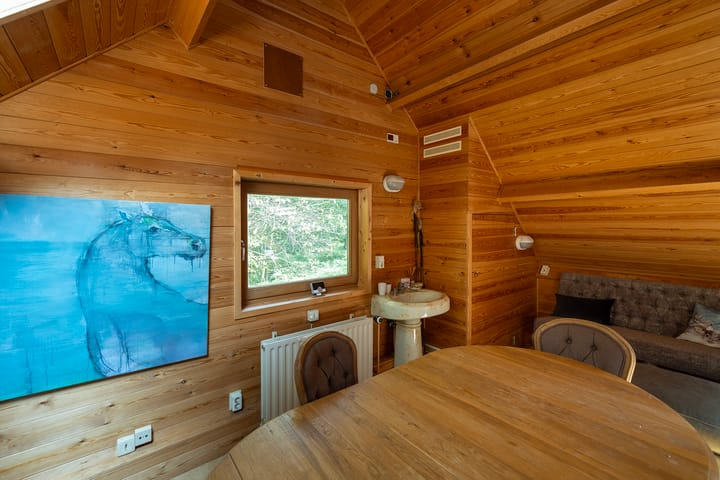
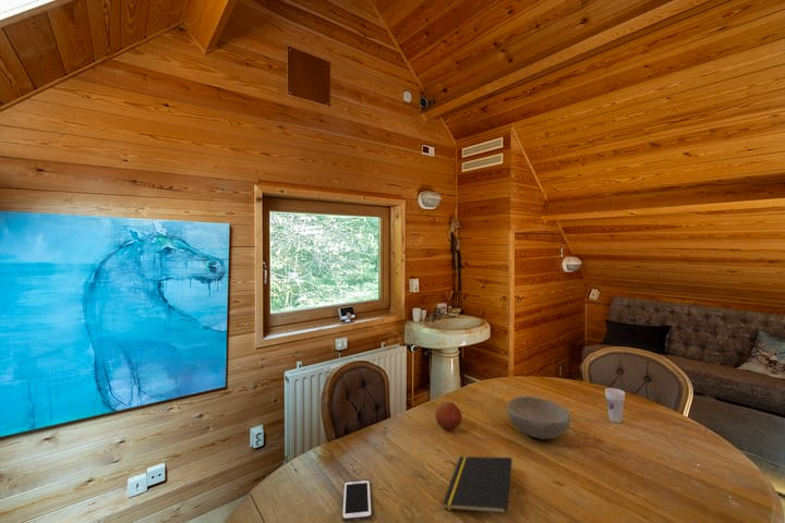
+ cell phone (357, 499)
+ fruit (448, 414)
+ notepad (480, 481)
+ cup (615, 405)
+ bowl (538, 421)
